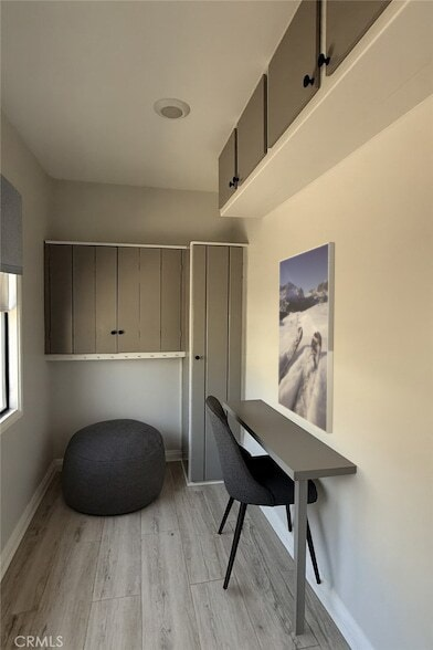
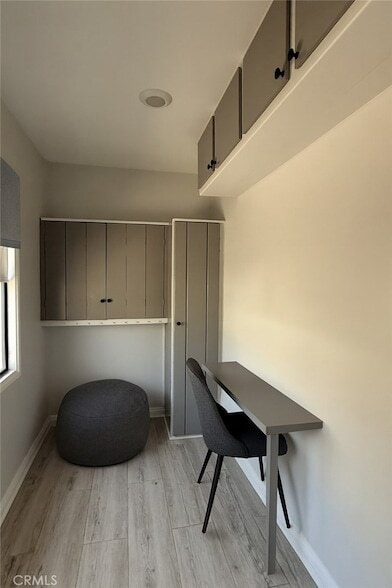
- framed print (302, 335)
